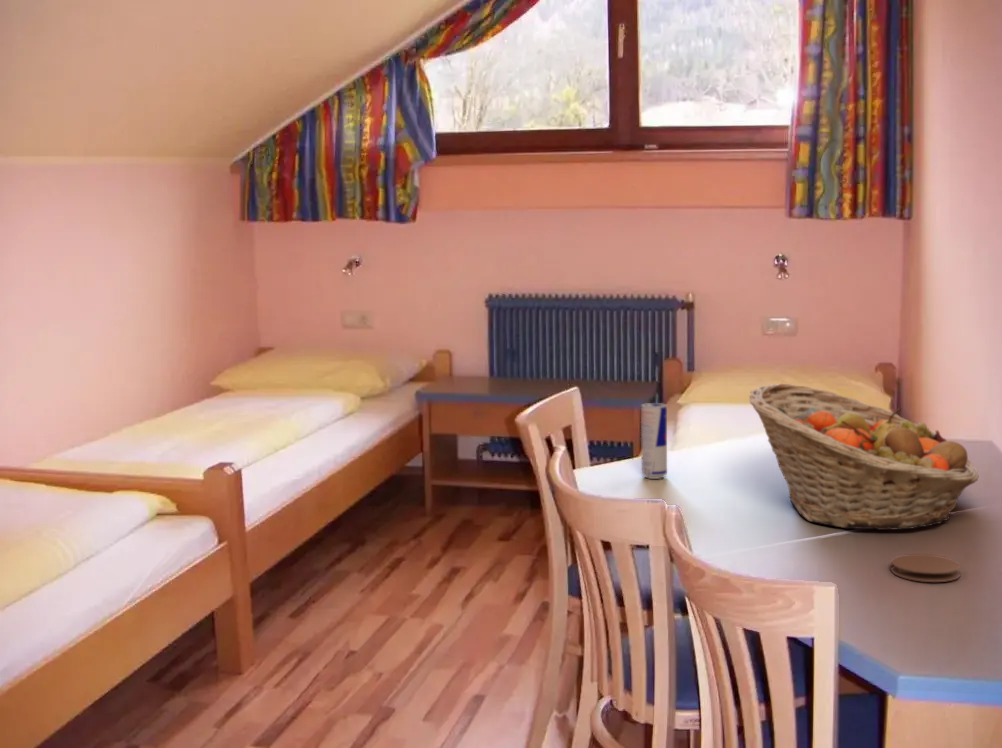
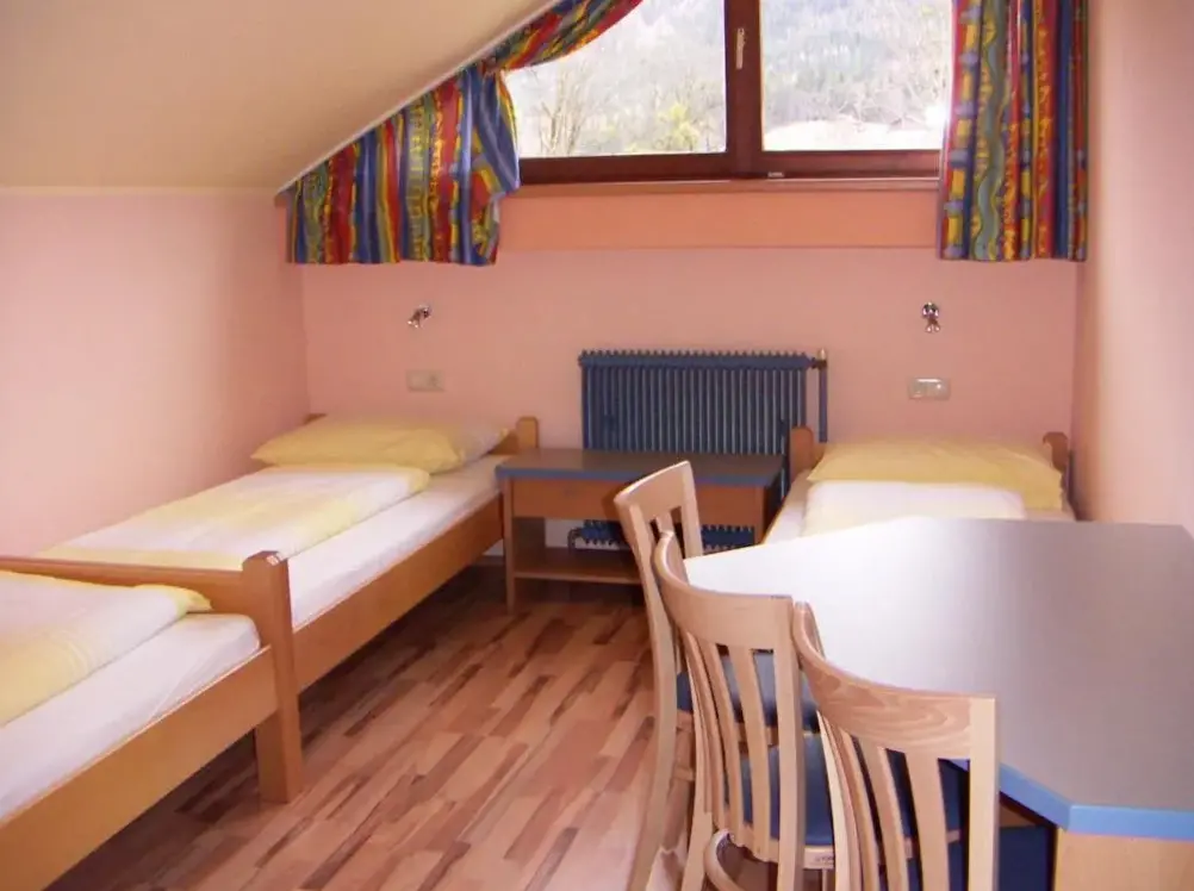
- beverage can (654, 440)
- coaster (925, 567)
- fruit basket (860, 449)
